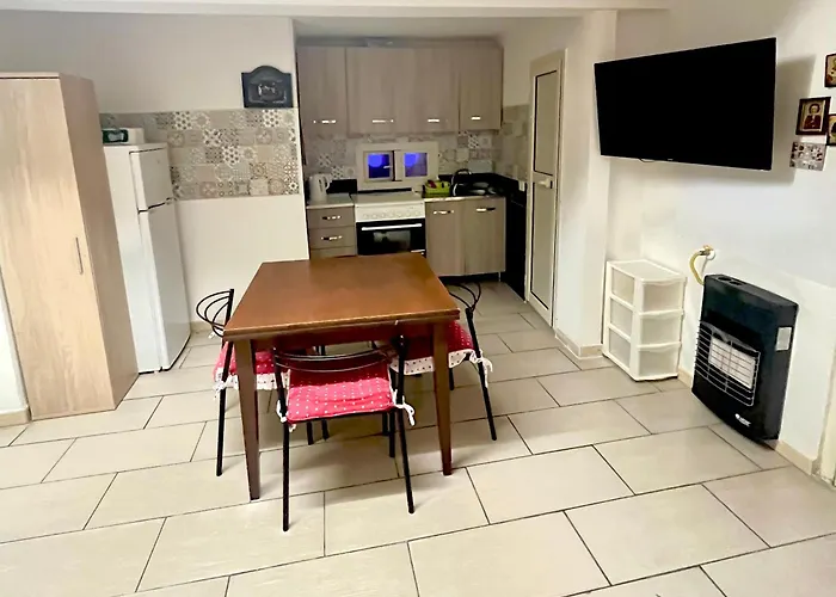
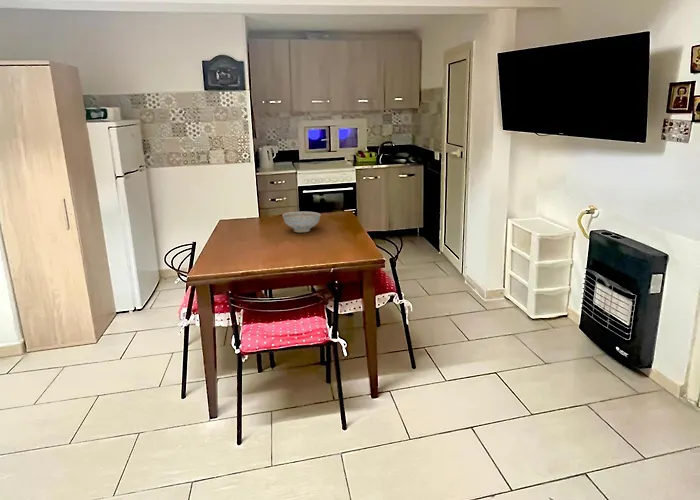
+ decorative bowl (302, 222)
